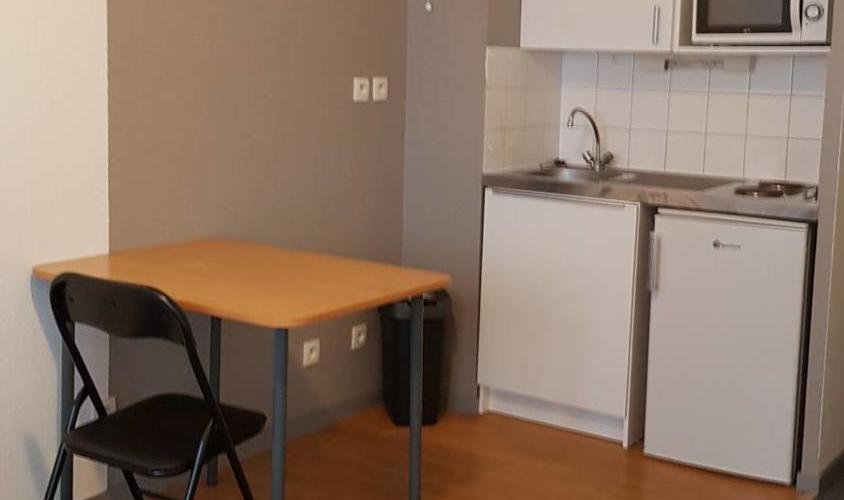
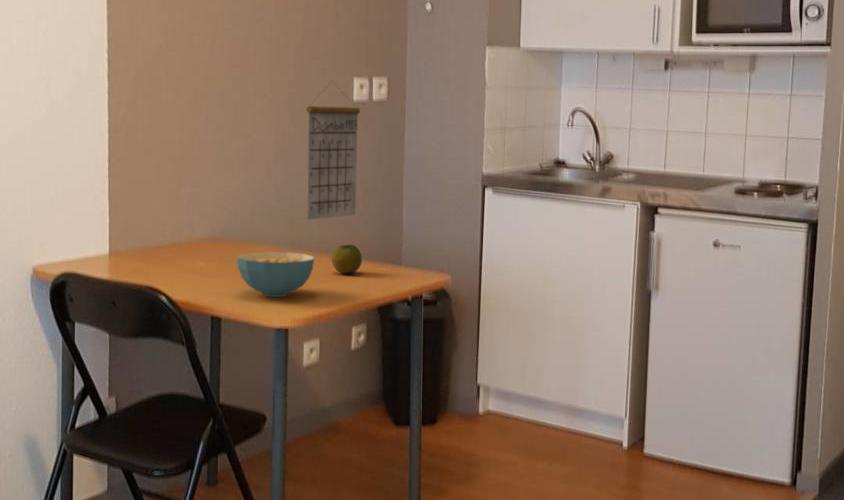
+ fruit (346, 259)
+ cereal bowl (275, 276)
+ calendar (333, 149)
